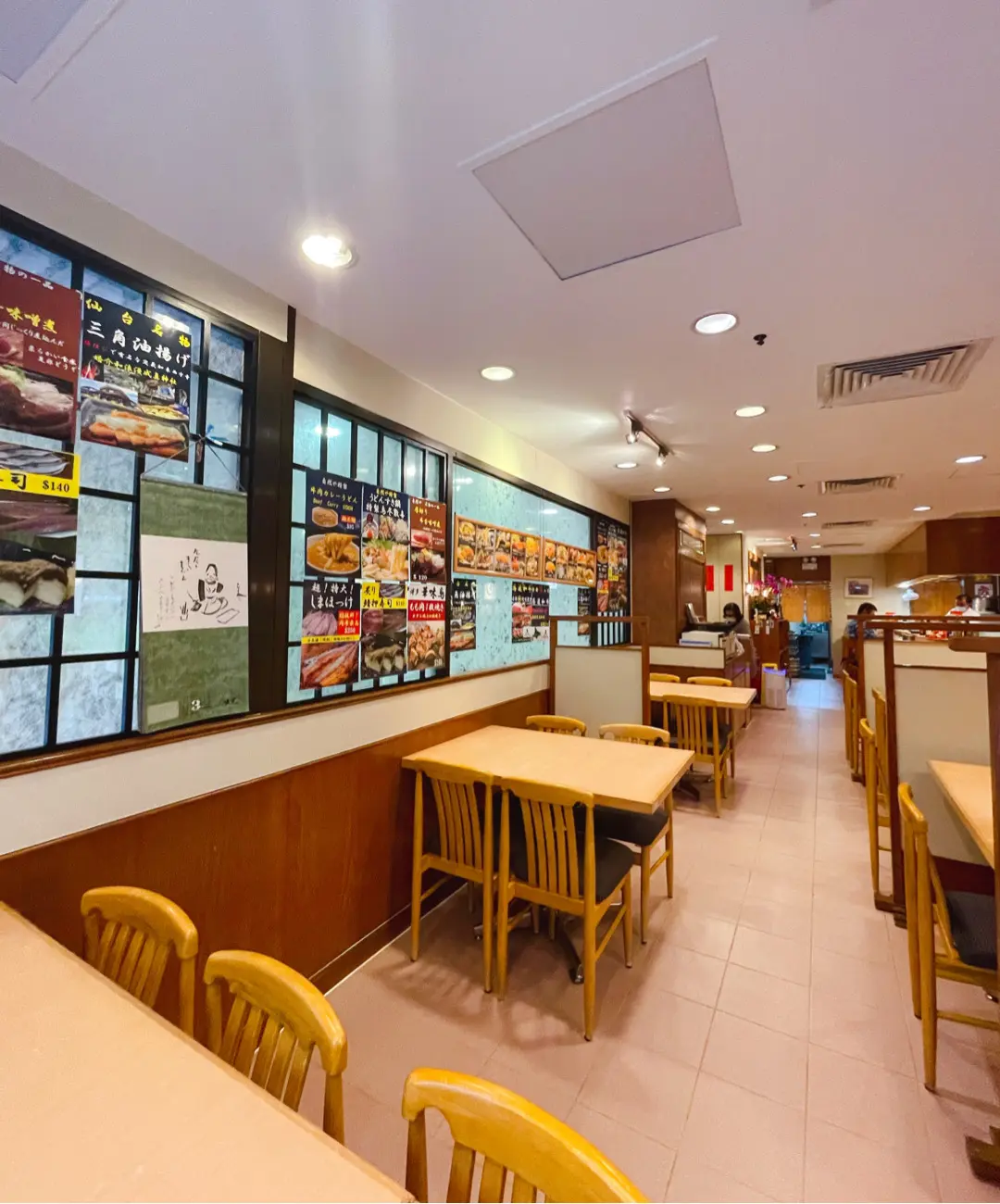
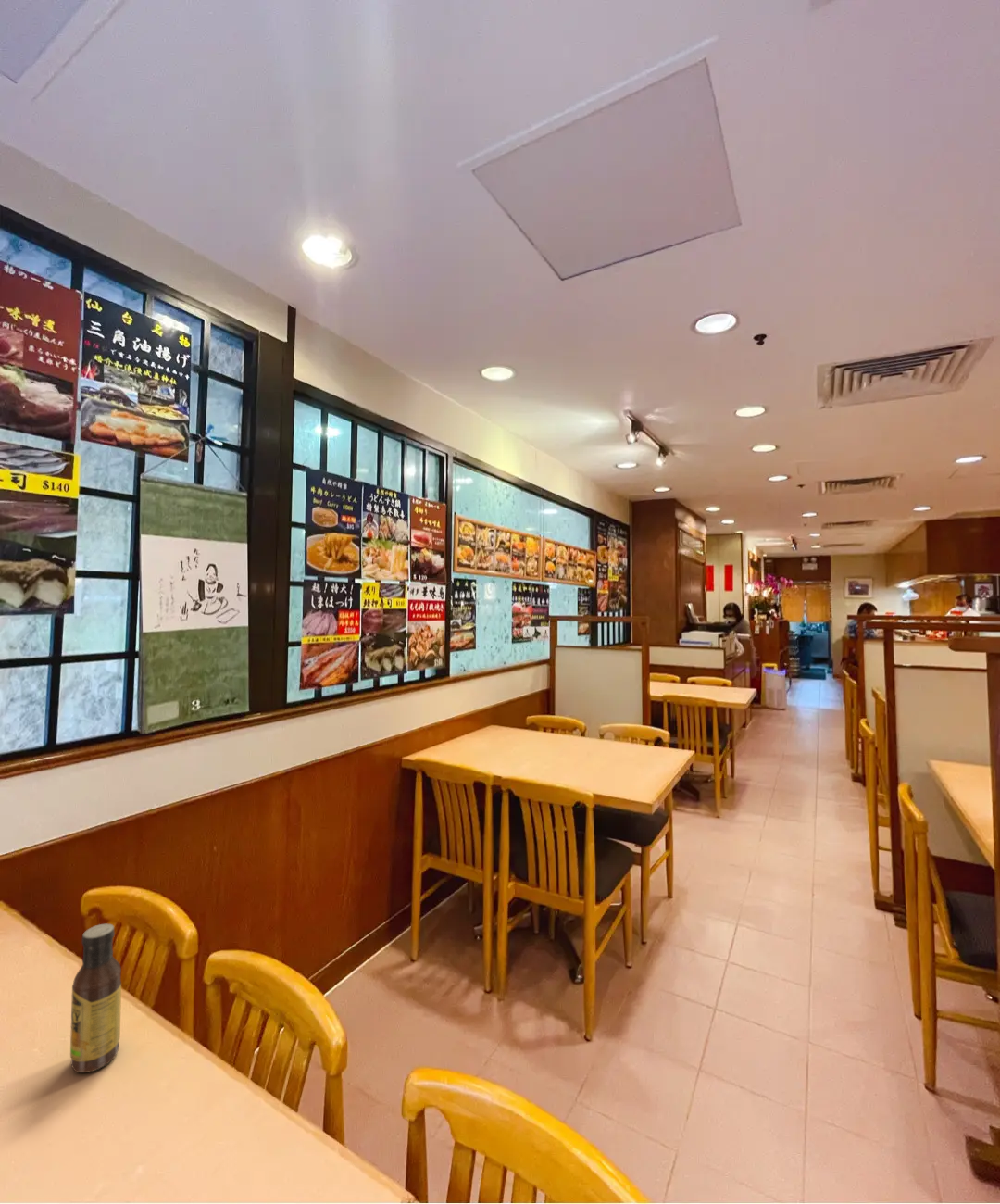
+ sauce bottle (96, 994)
